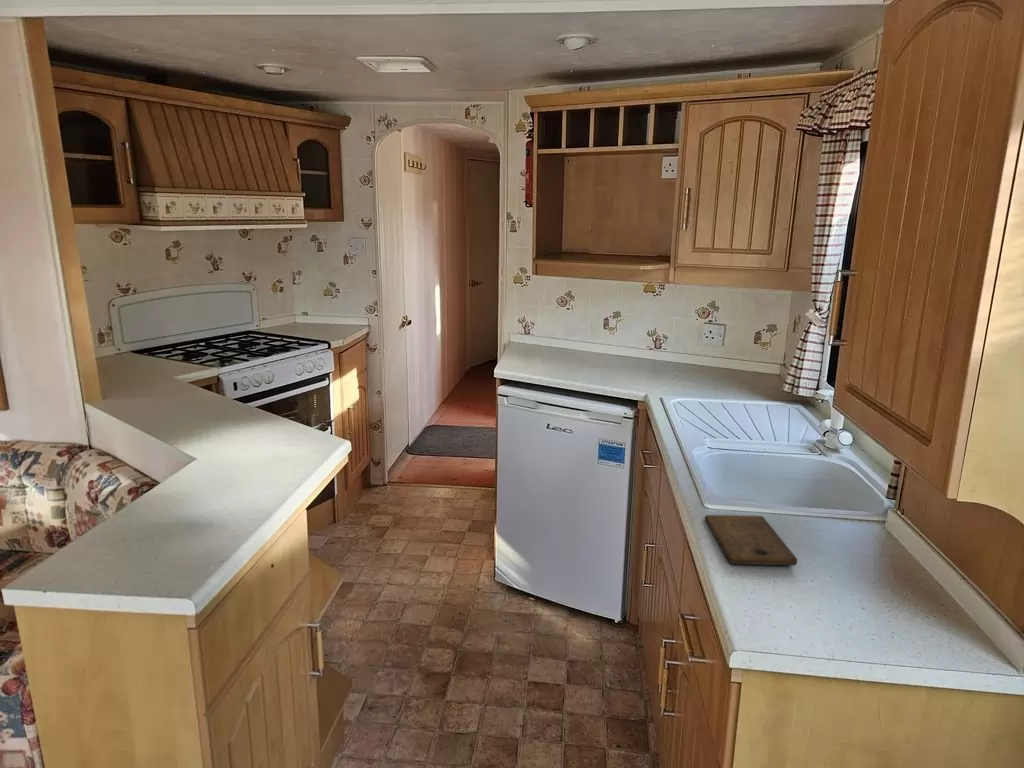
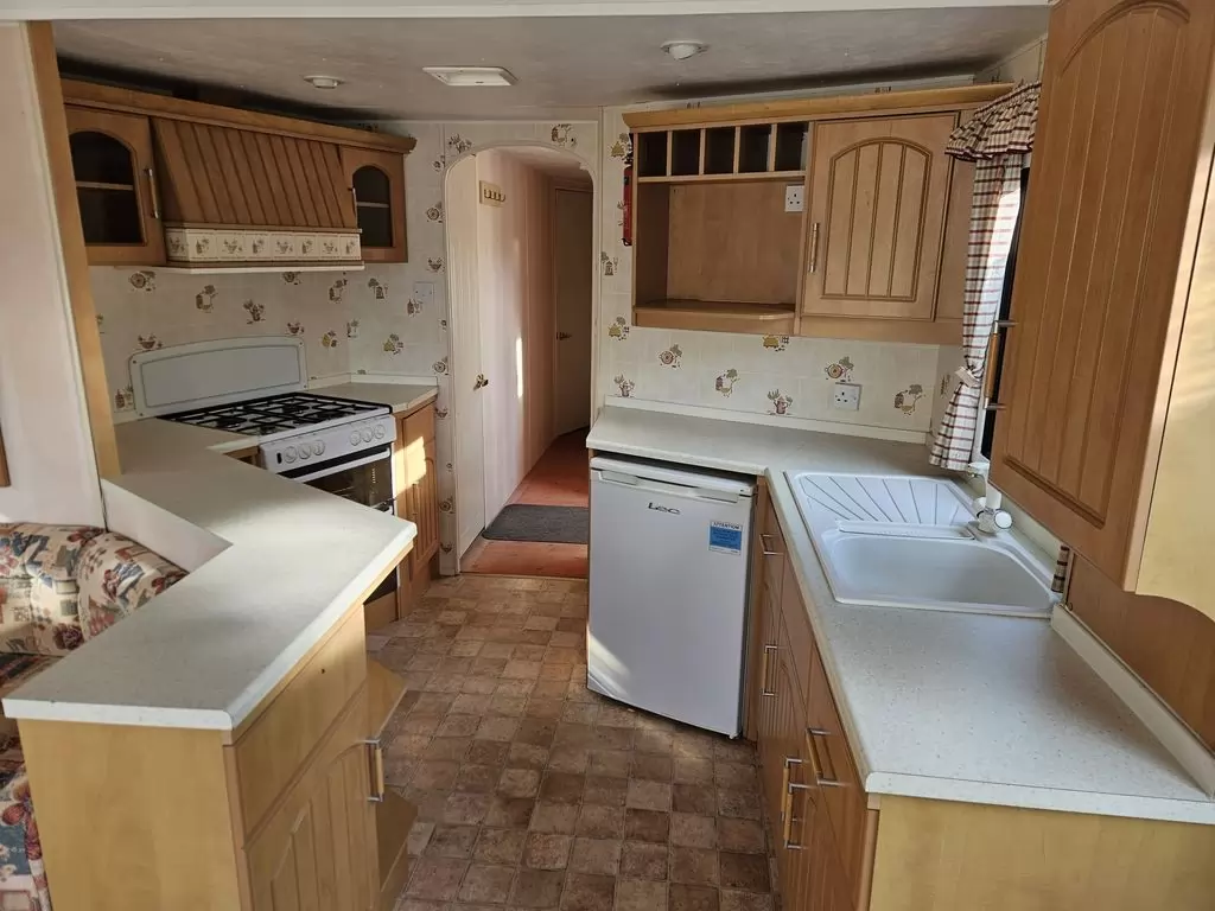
- cutting board (747, 538)
